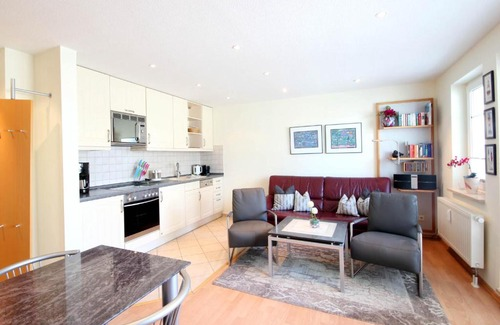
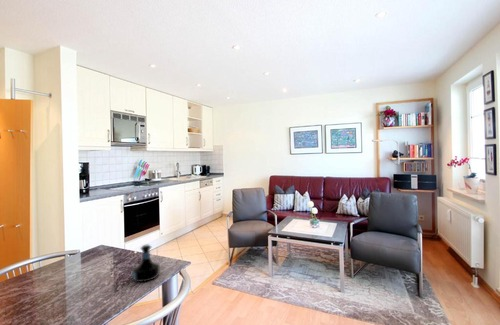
+ tequila bottle (146, 261)
